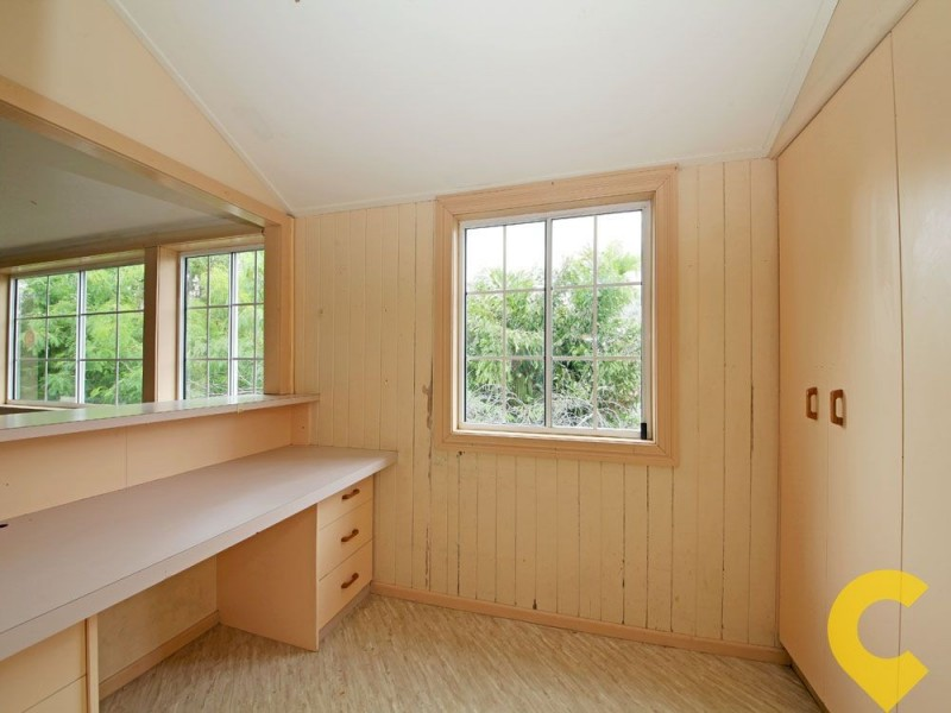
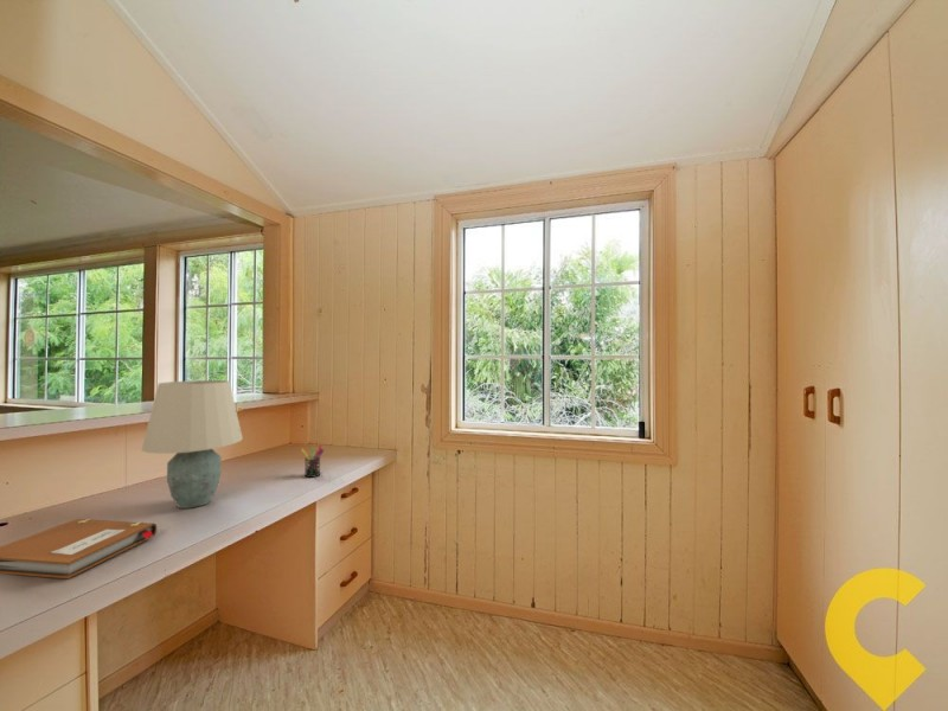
+ pen holder (313, 459)
+ notebook (77, 544)
+ table lamp (194, 442)
